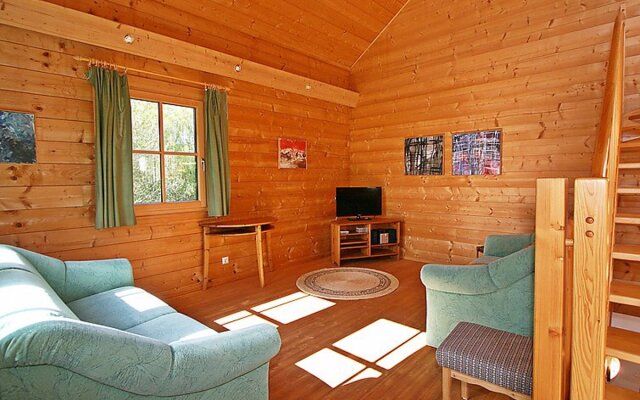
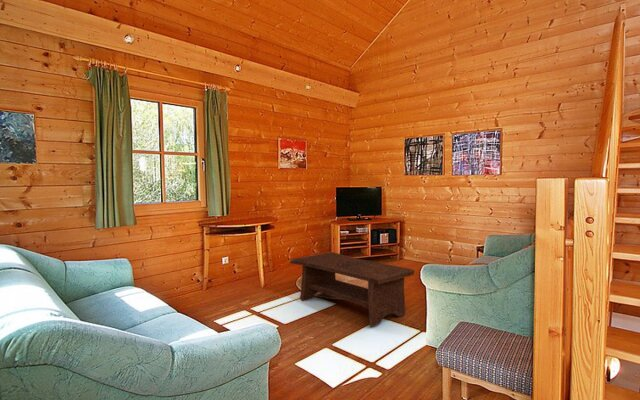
+ coffee table (349, 285)
